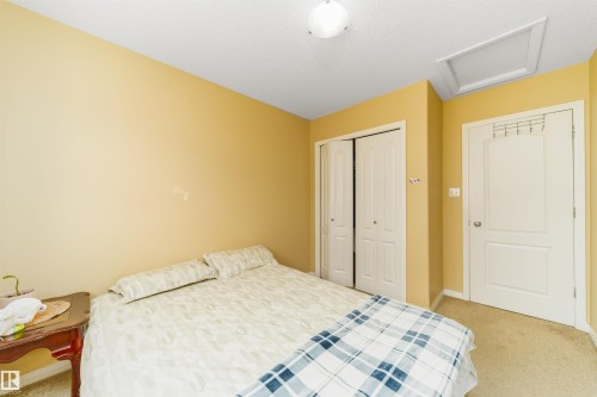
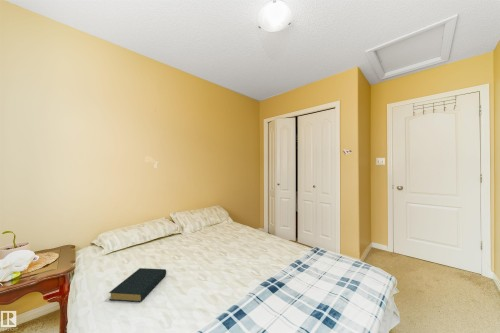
+ hardback book (140, 283)
